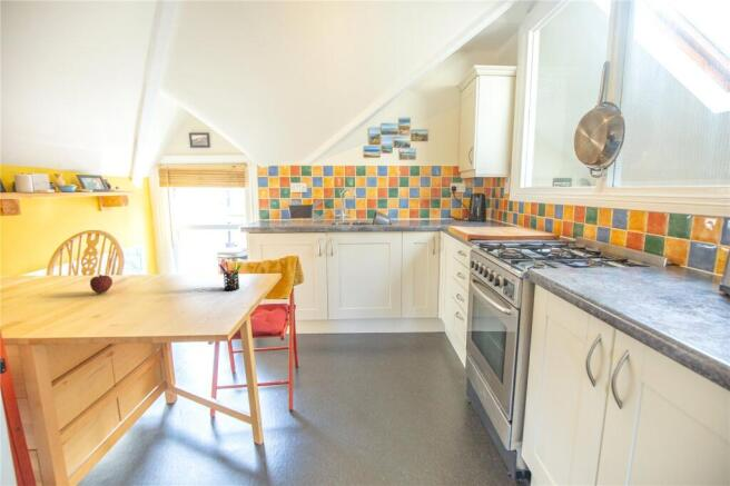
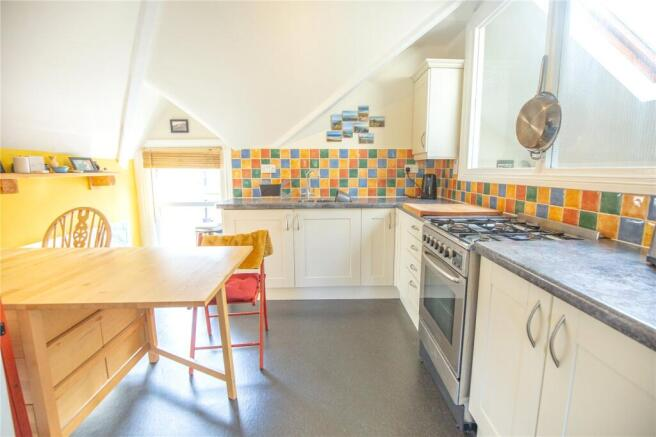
- fruit (101, 284)
- pen holder (231, 274)
